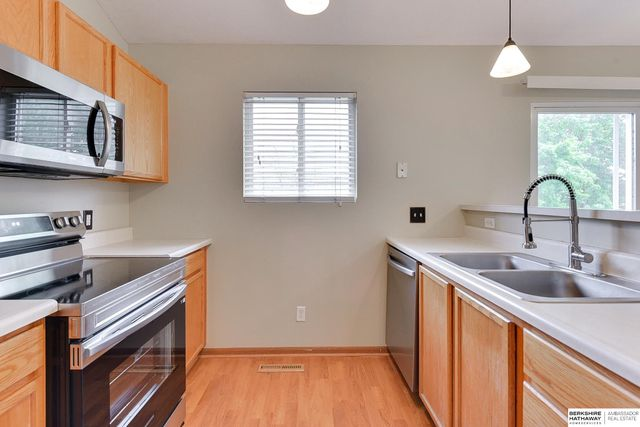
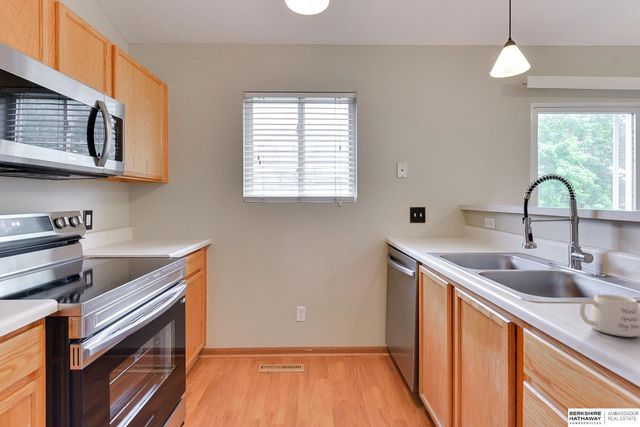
+ mug (607, 314)
